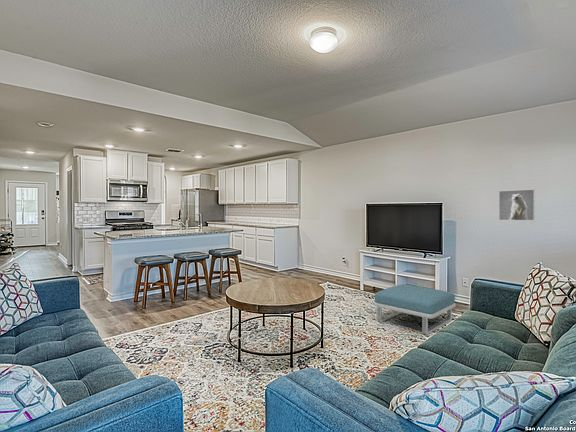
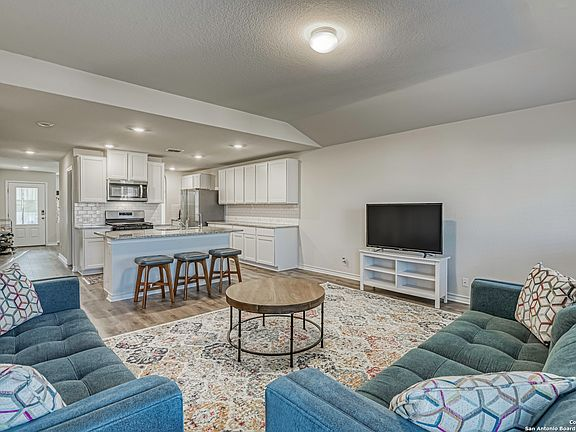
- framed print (516, 205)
- footstool (414, 305)
